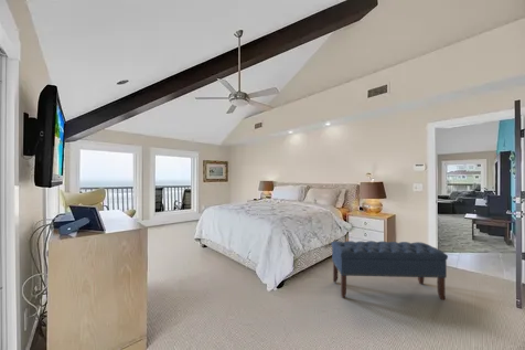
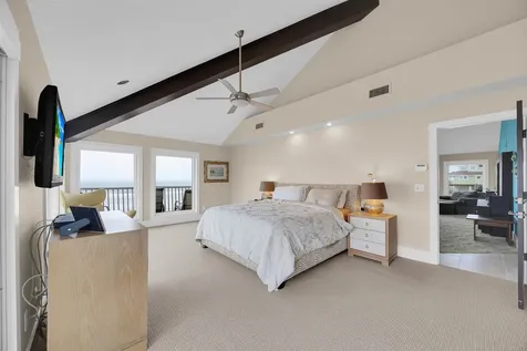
- bench (384, 267)
